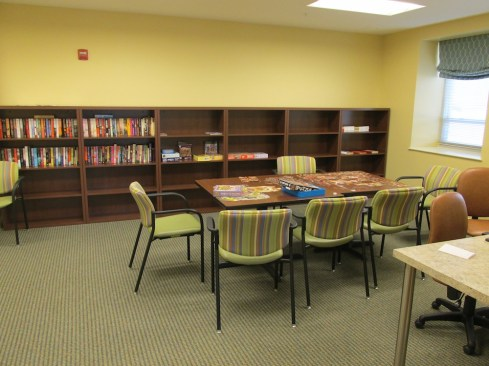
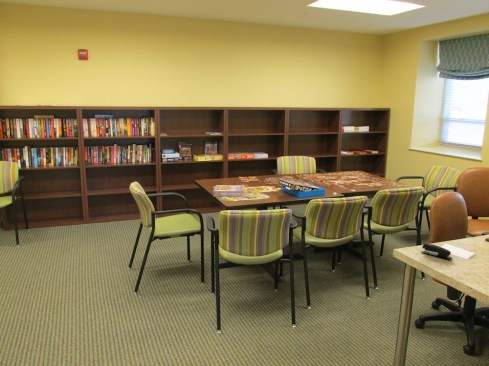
+ stapler (437, 250)
